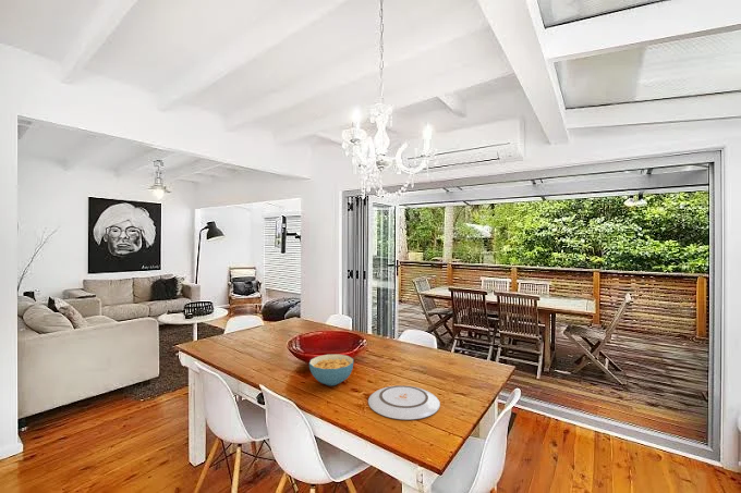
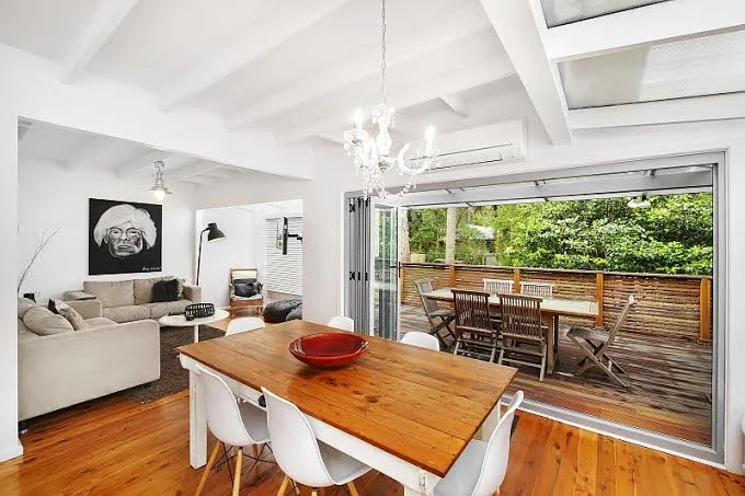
- plate (403, 398)
- cereal bowl (331, 371)
